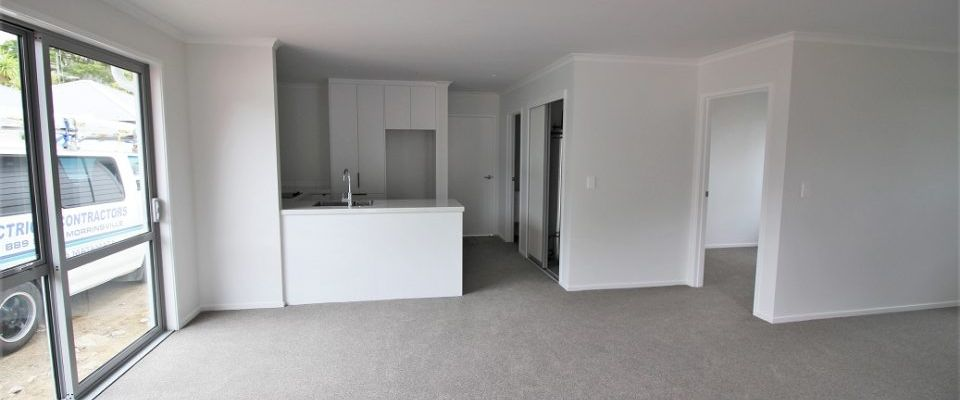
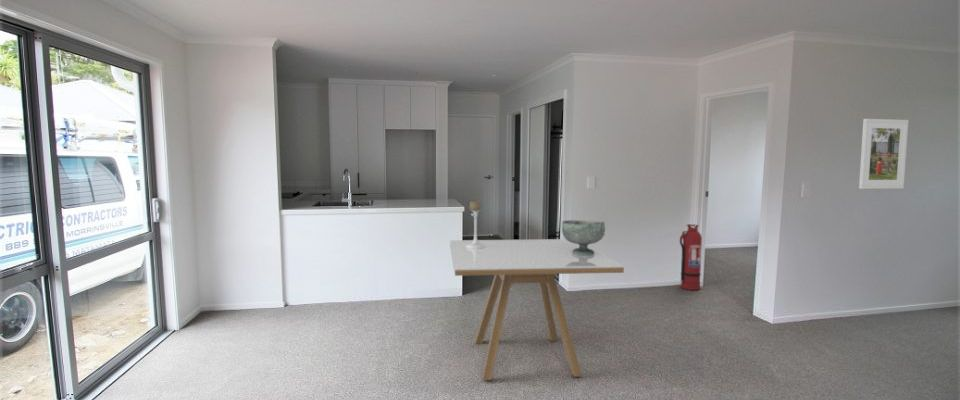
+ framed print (883, 154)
+ decorative bowl (583, 236)
+ candle holder (475, 223)
+ dining table (507, 299)
+ fire extinguisher (689, 256)
